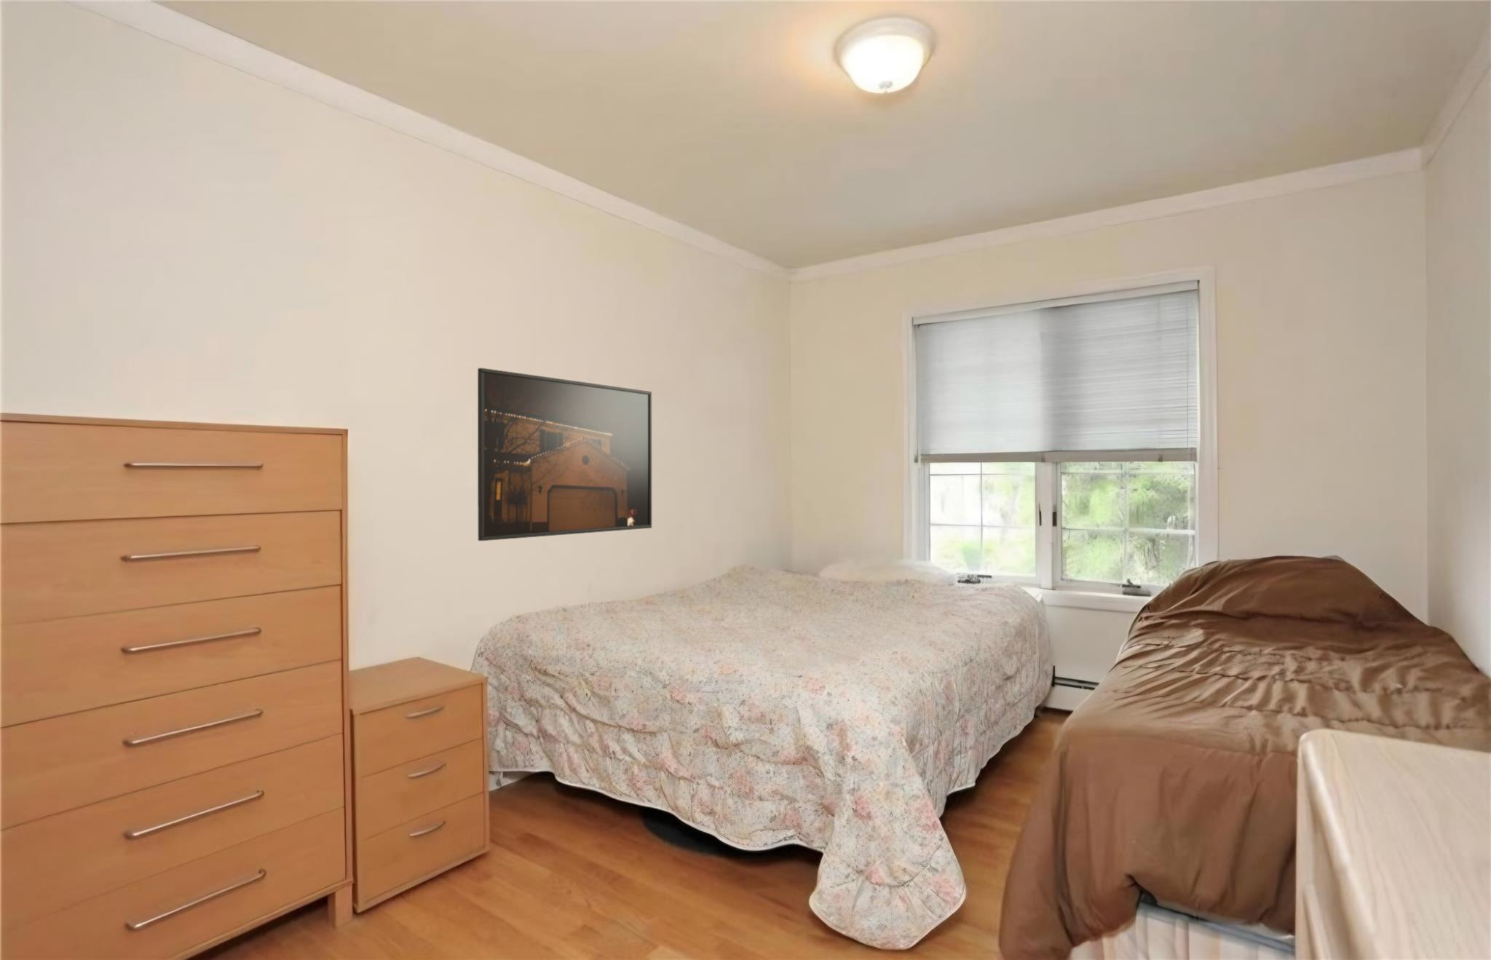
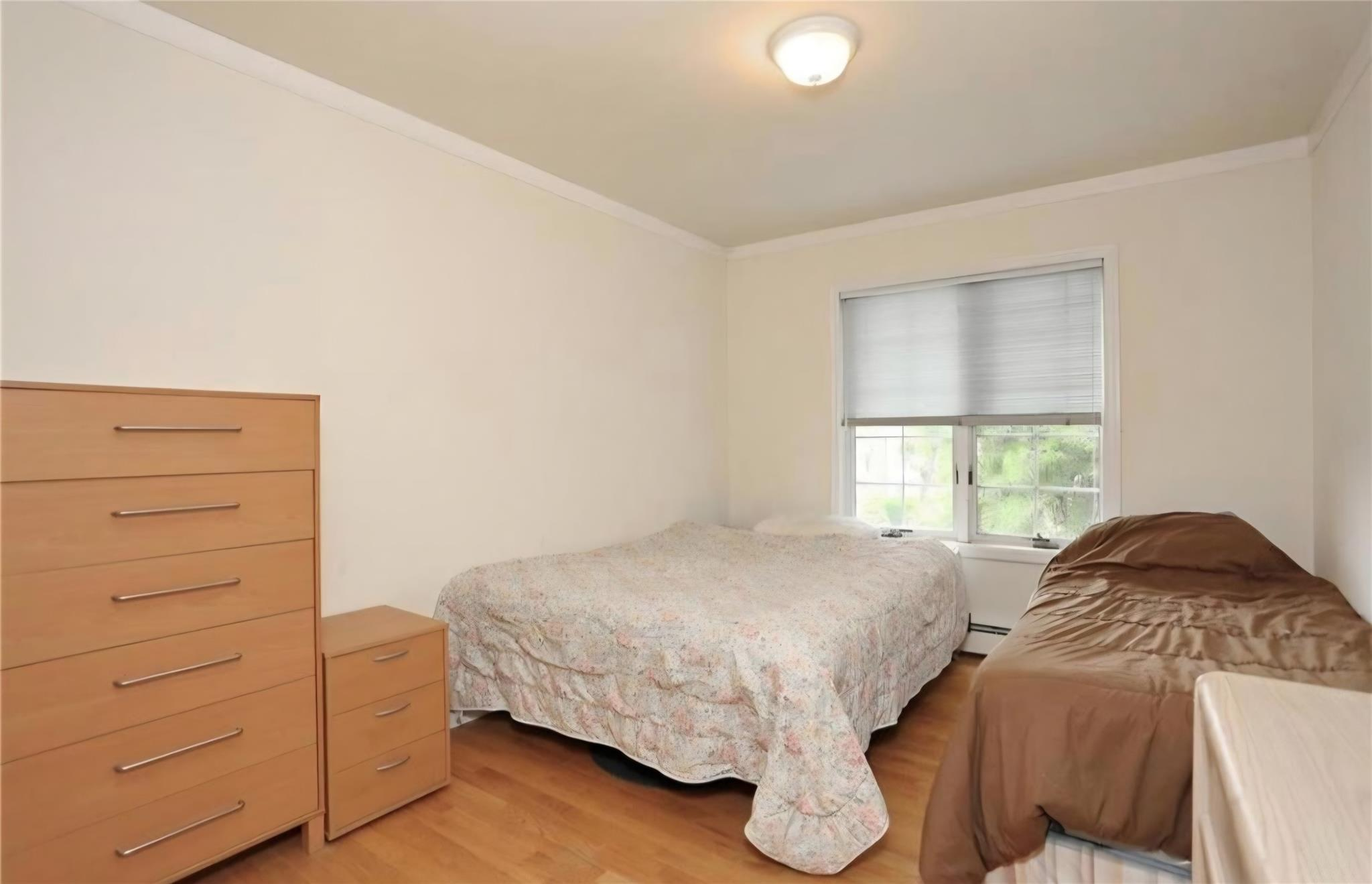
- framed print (575, 457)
